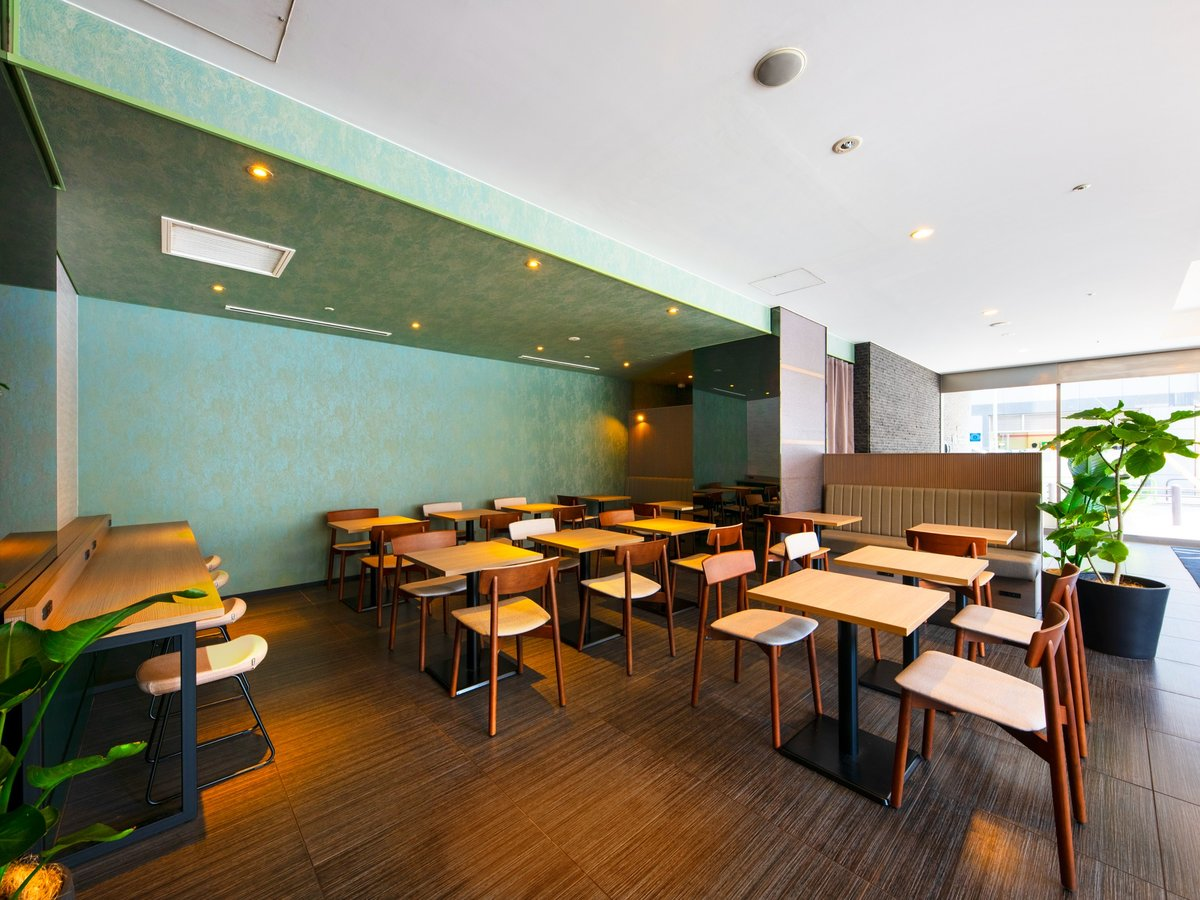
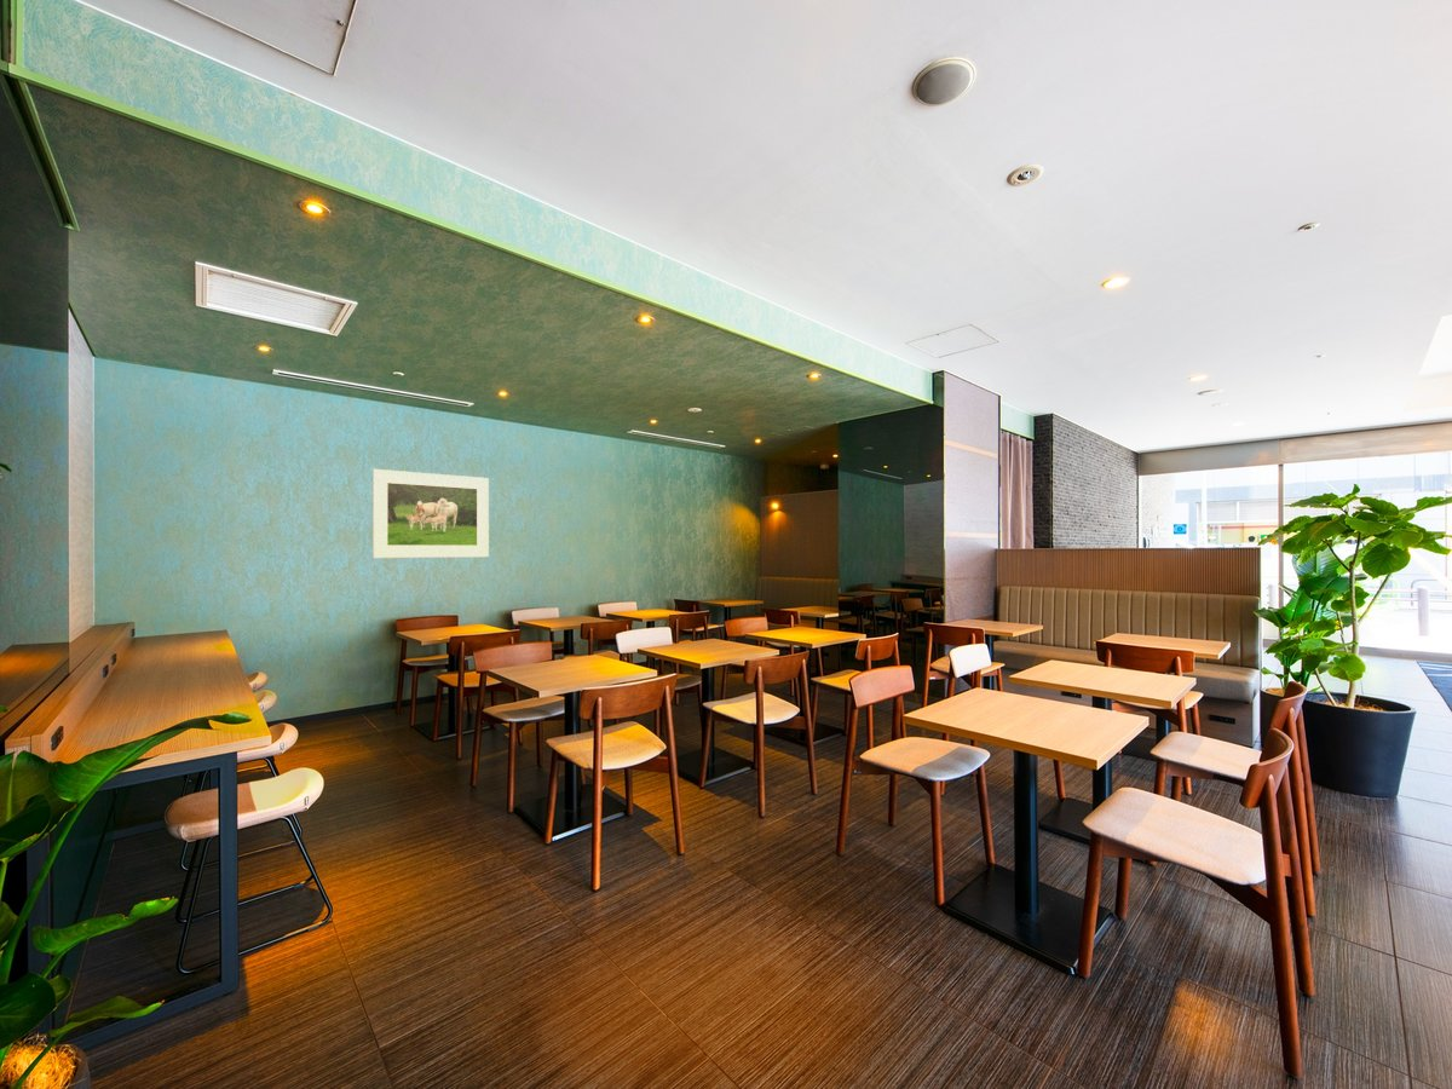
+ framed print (433, 515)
